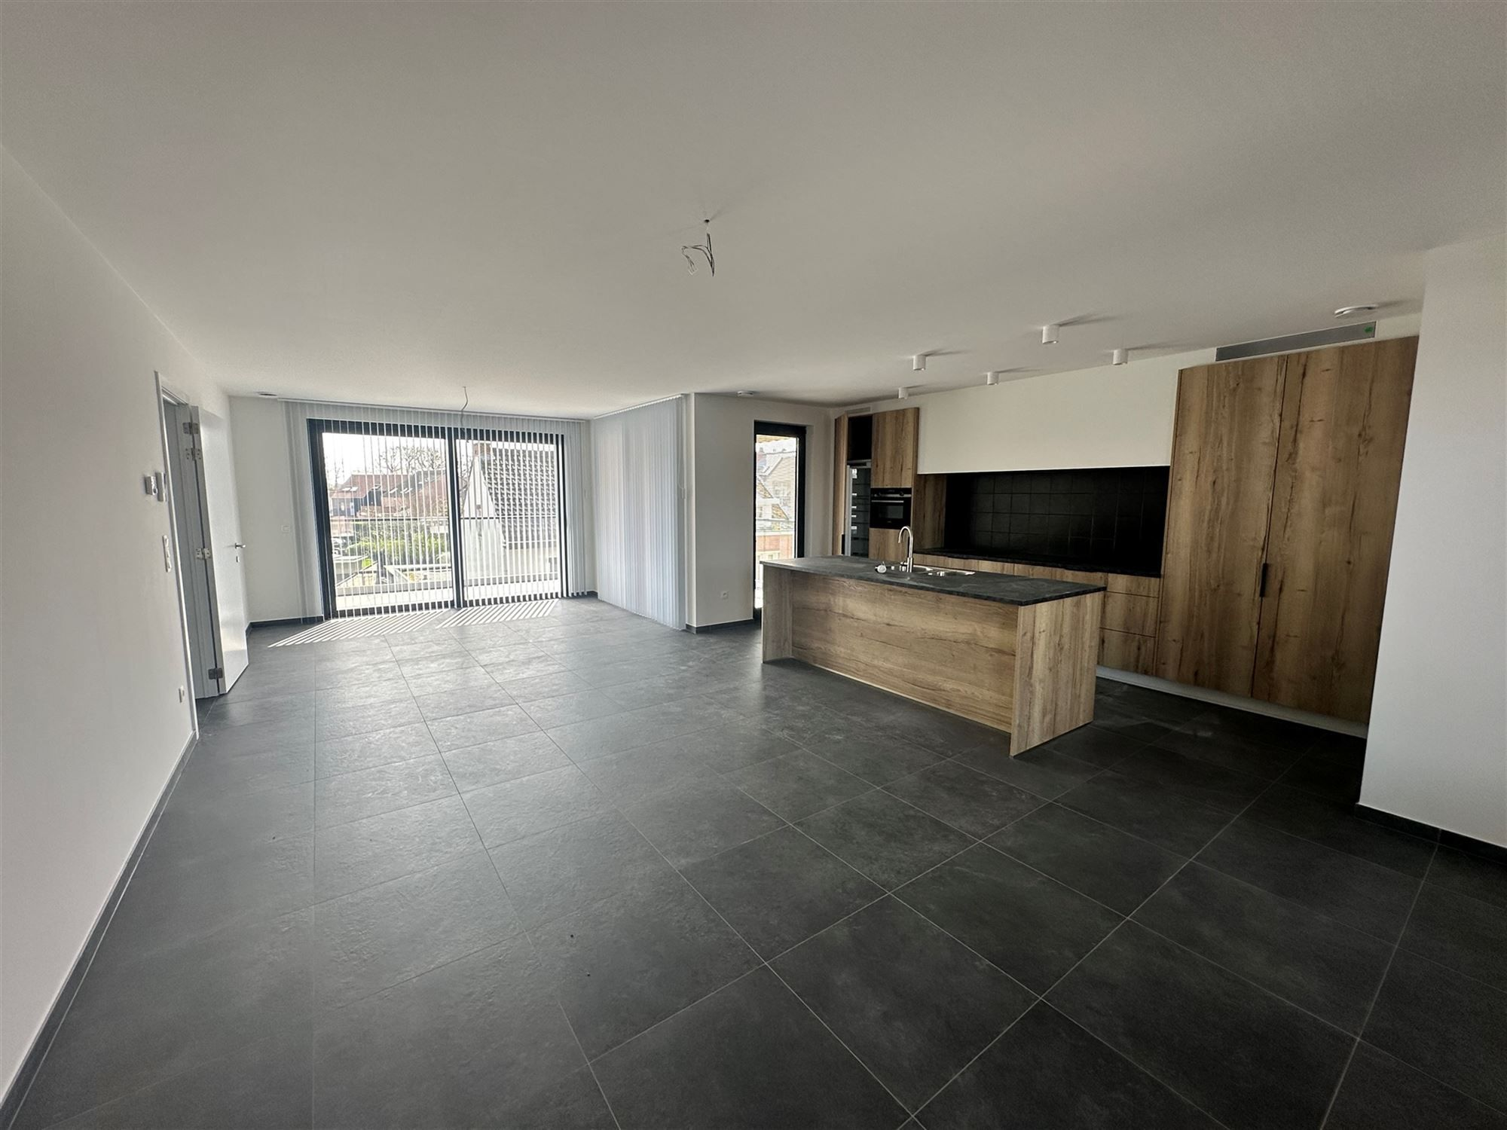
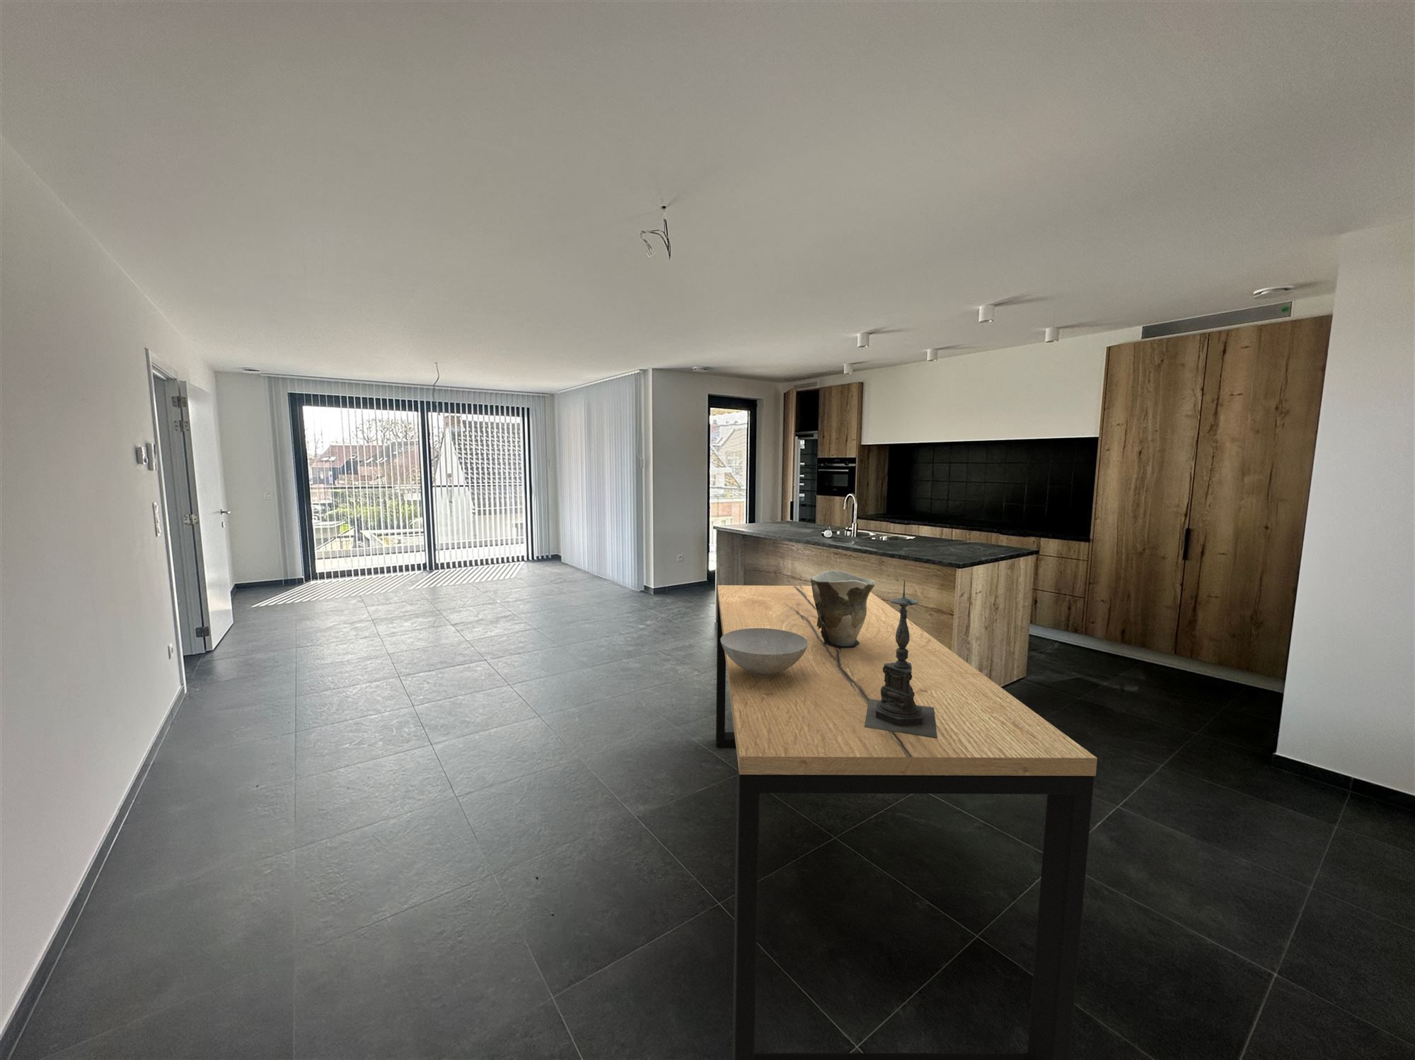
+ candle holder (904, 648)
+ dining table (823, 744)
+ vase (841, 607)
+ bowl (763, 655)
